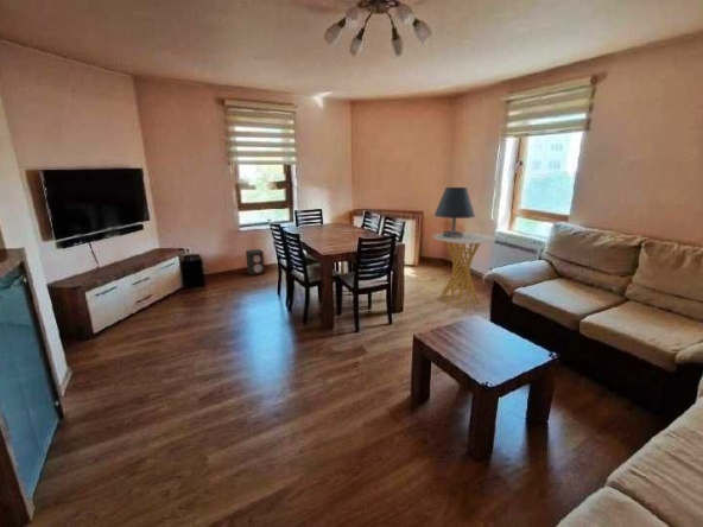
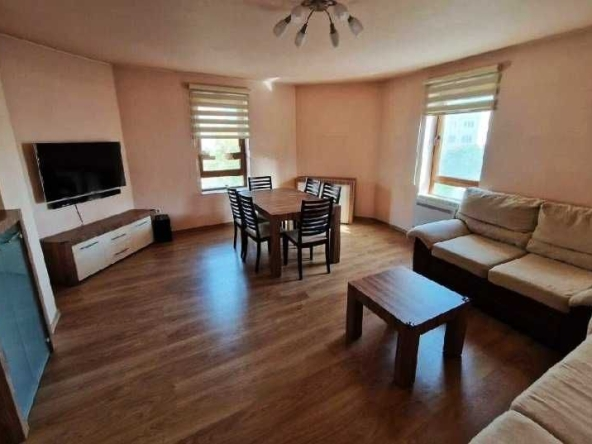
- table lamp (454, 211)
- side table (461, 269)
- speaker (254, 261)
